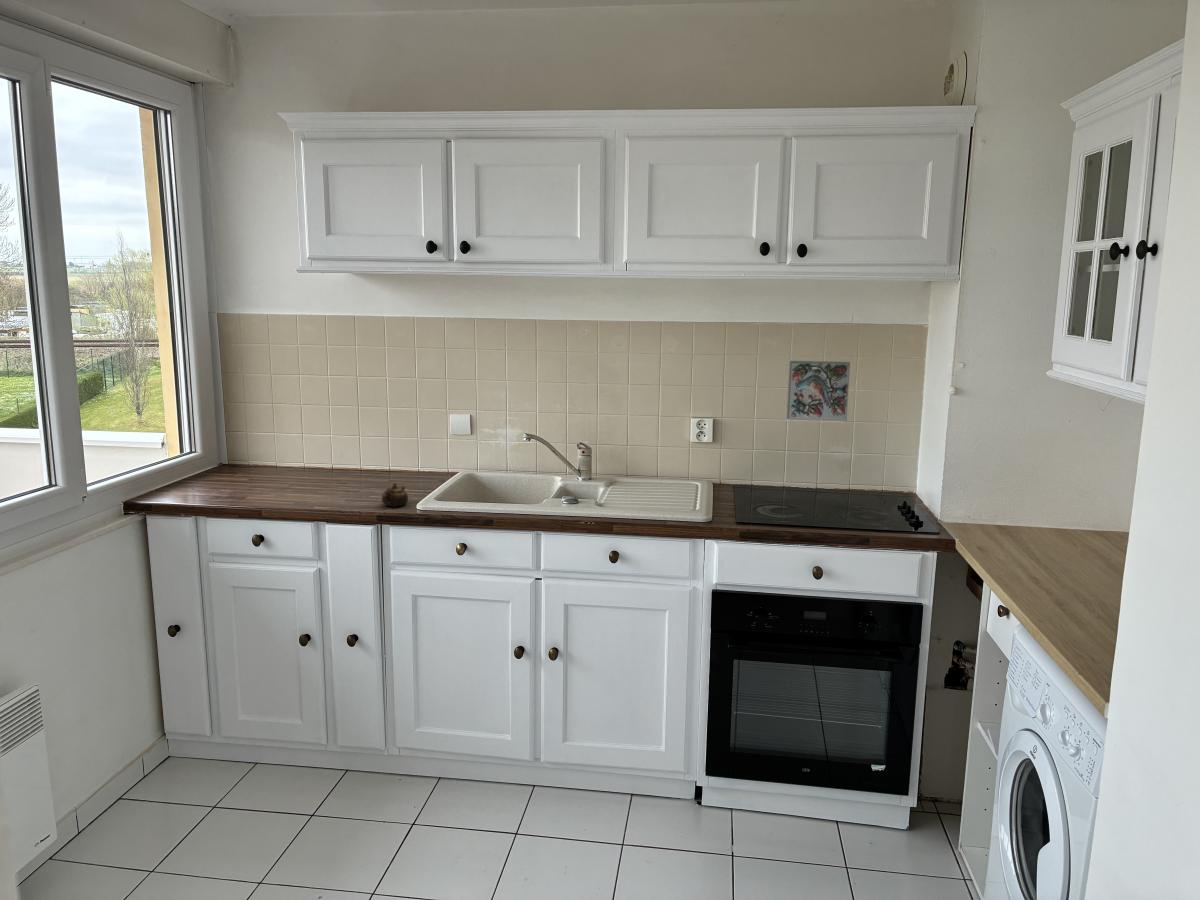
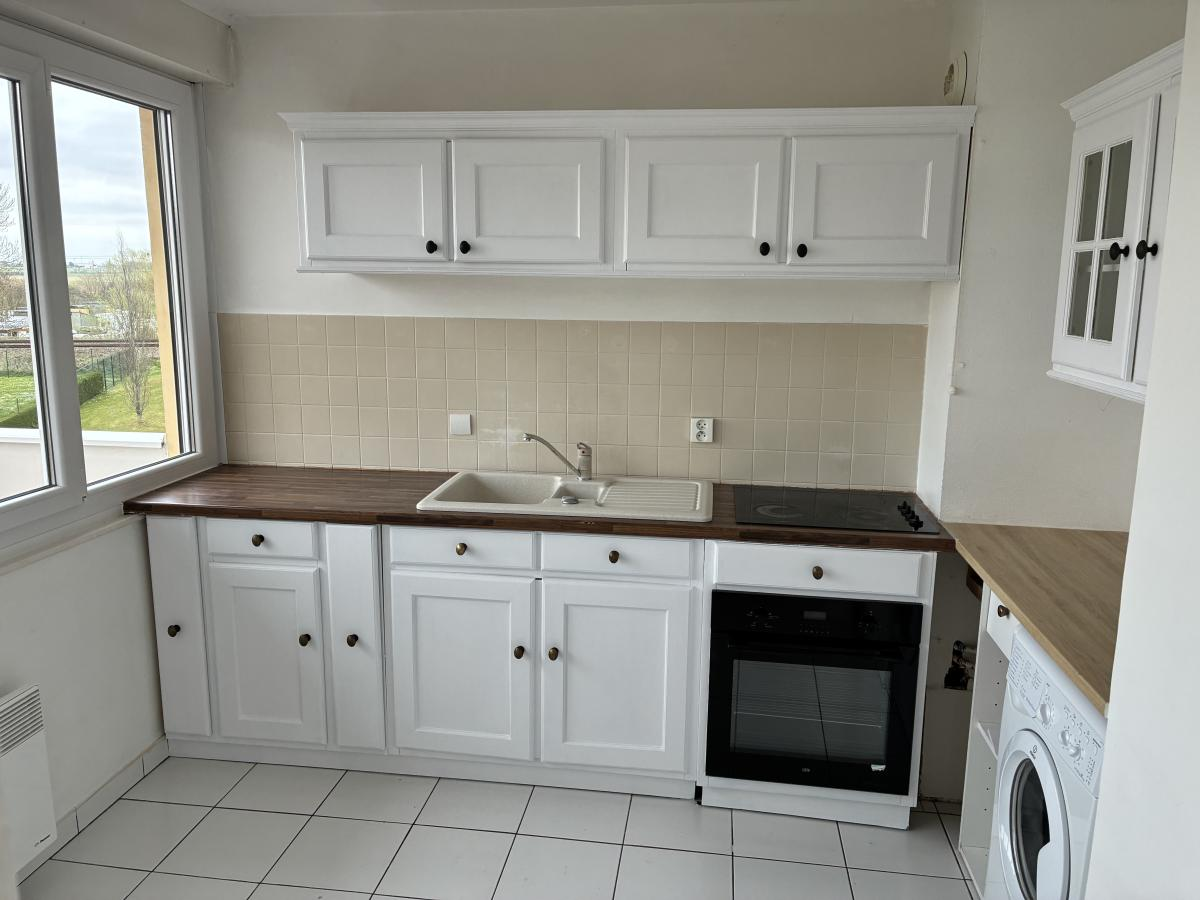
- decorative tile (818, 390)
- teapot (394, 494)
